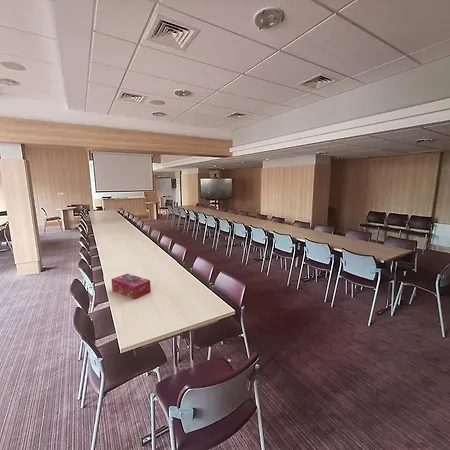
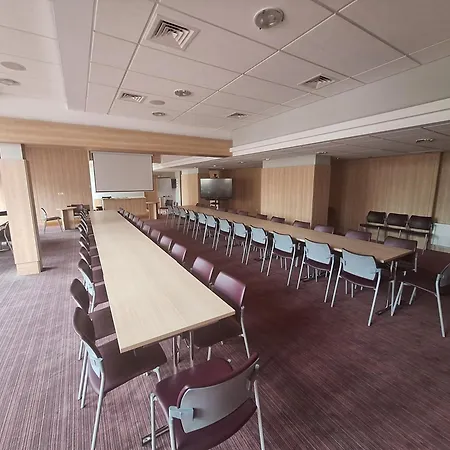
- tissue box (131, 285)
